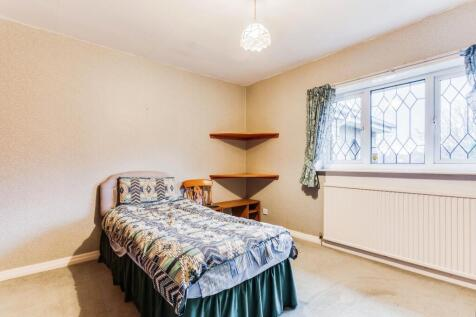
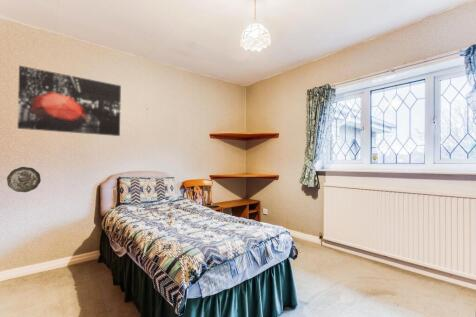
+ decorative plate (24, 179)
+ wall art (74, 104)
